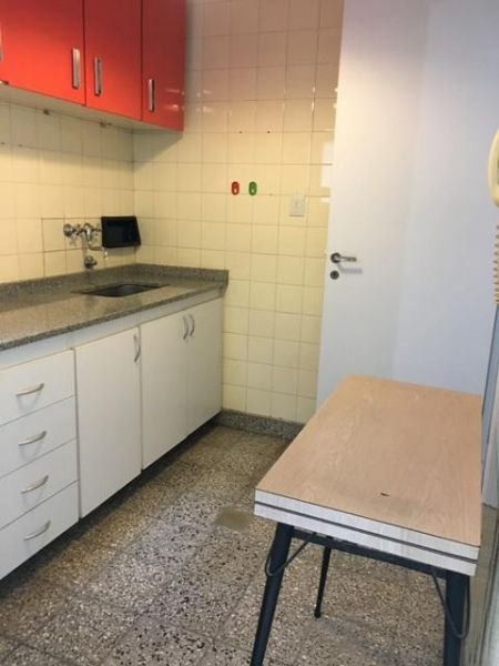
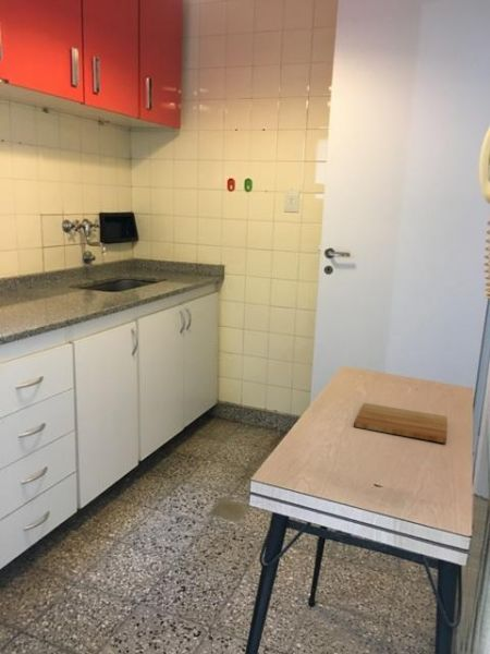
+ cutting board (401, 421)
